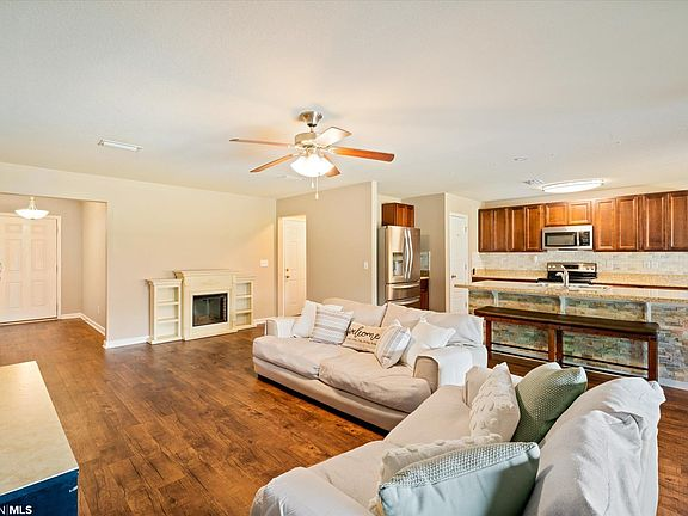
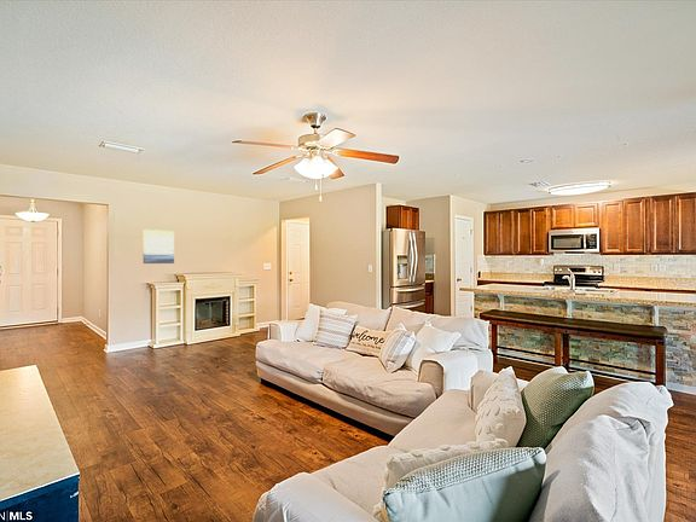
+ wall art (158, 246)
